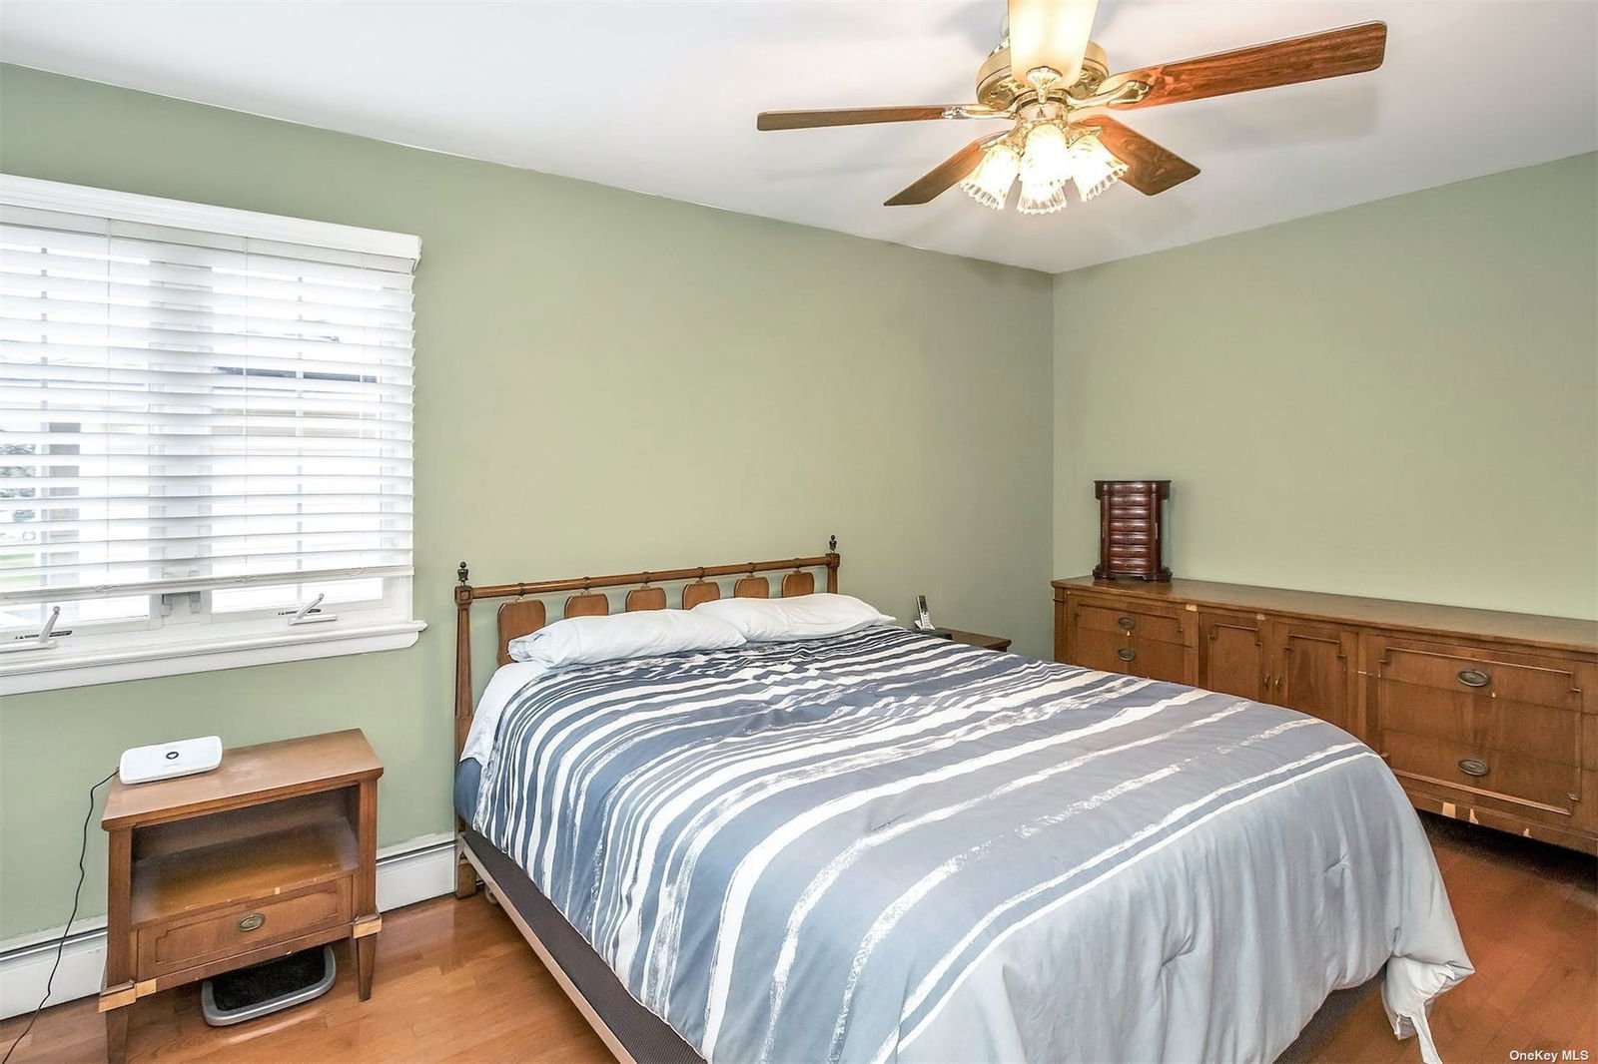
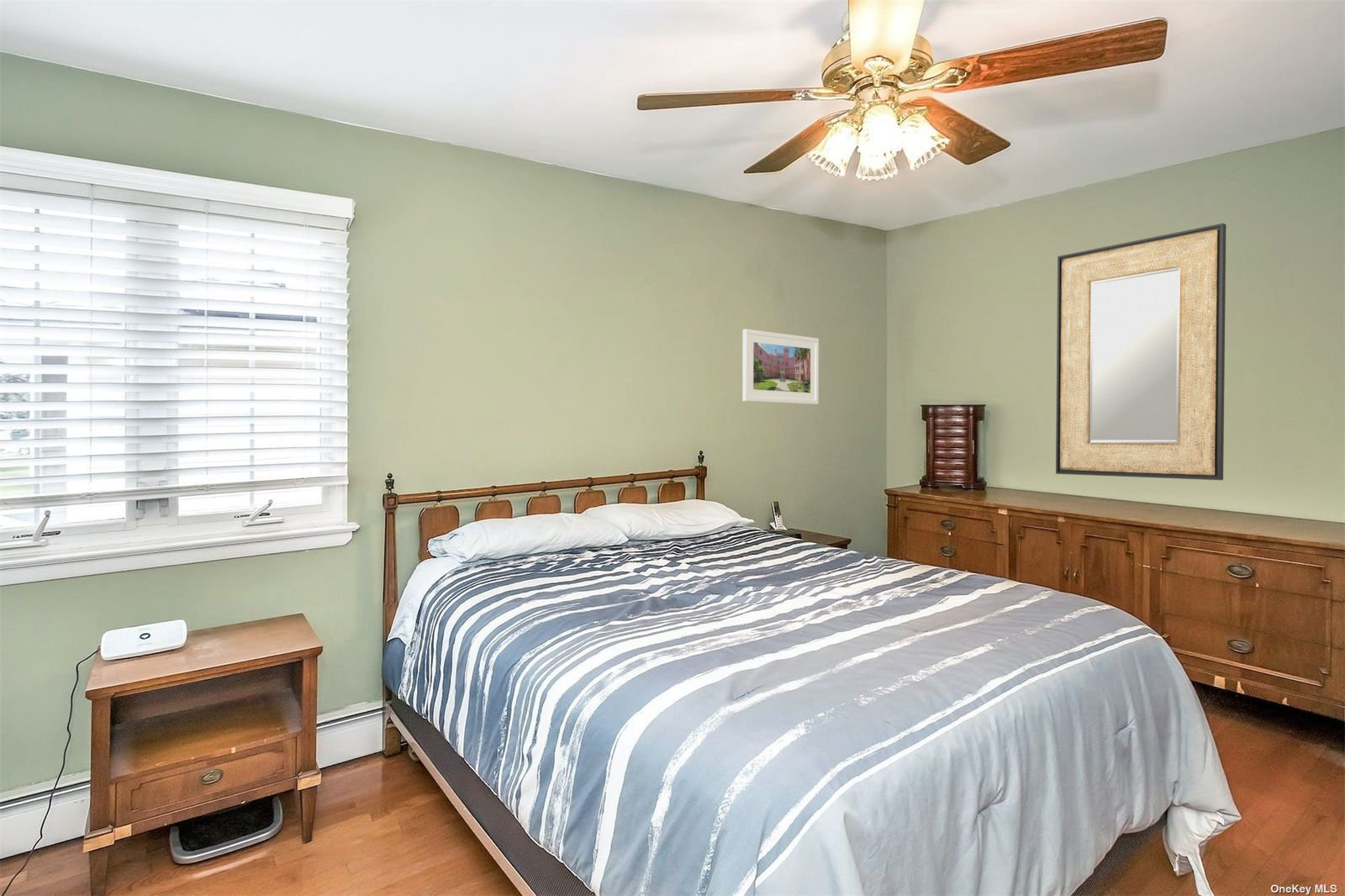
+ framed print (782, 368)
+ home mirror (1133, 359)
